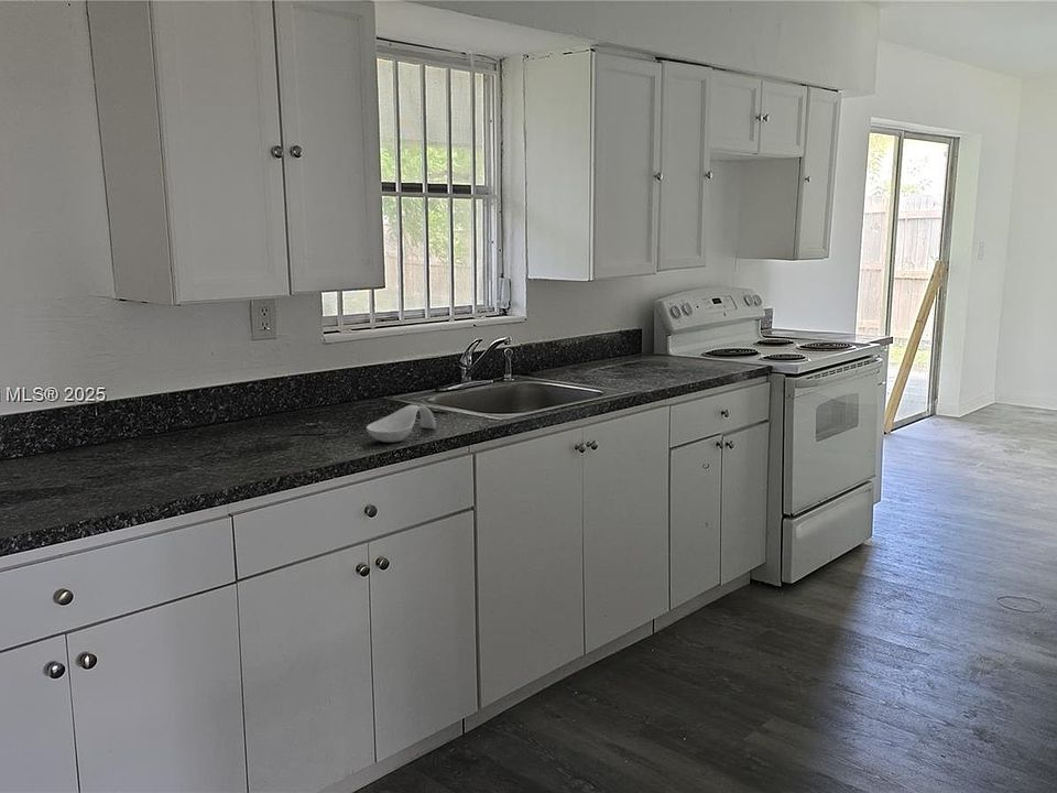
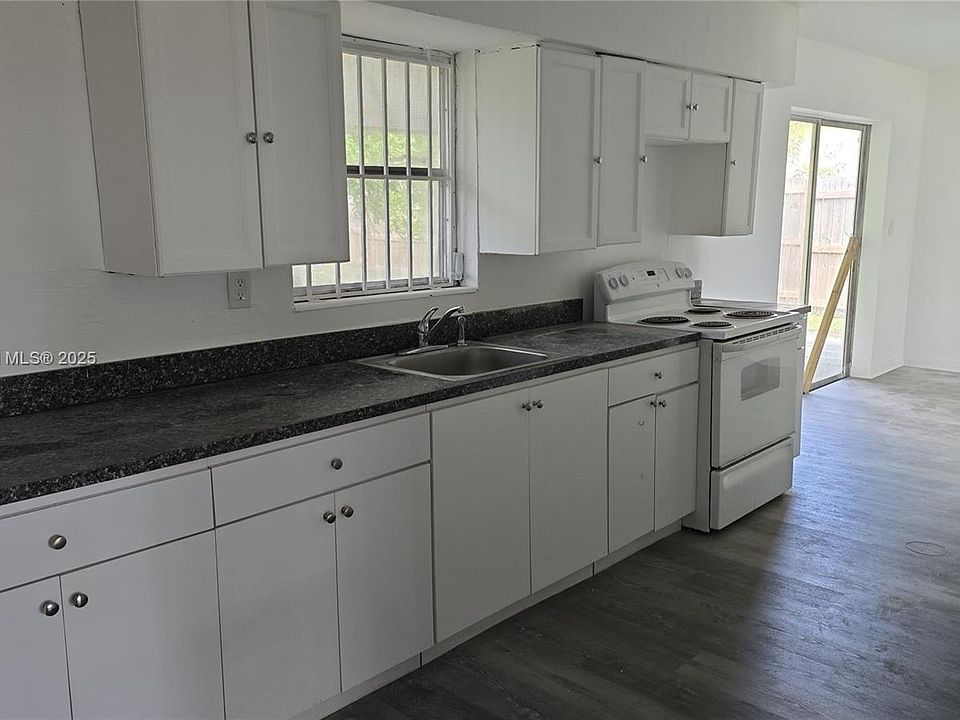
- spoon rest (403, 422)
